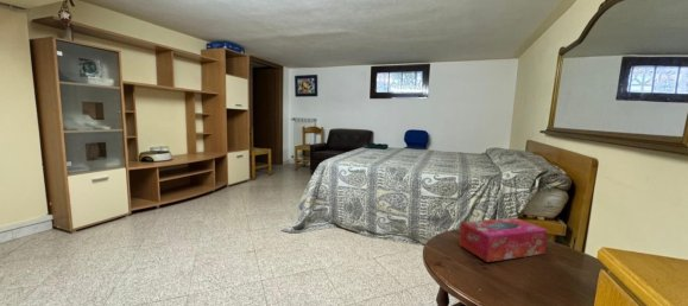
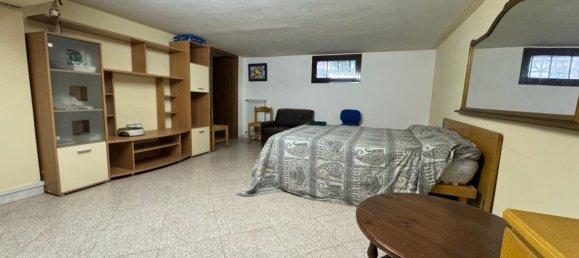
- tissue box (501, 237)
